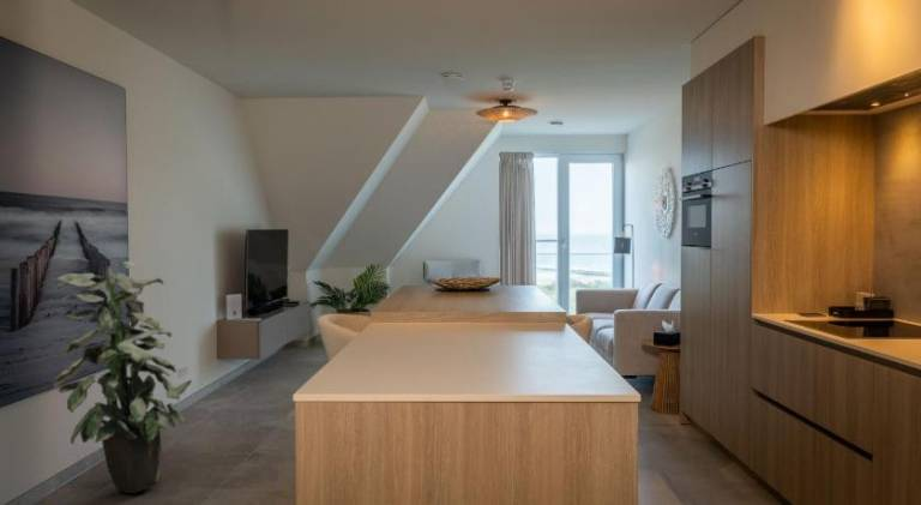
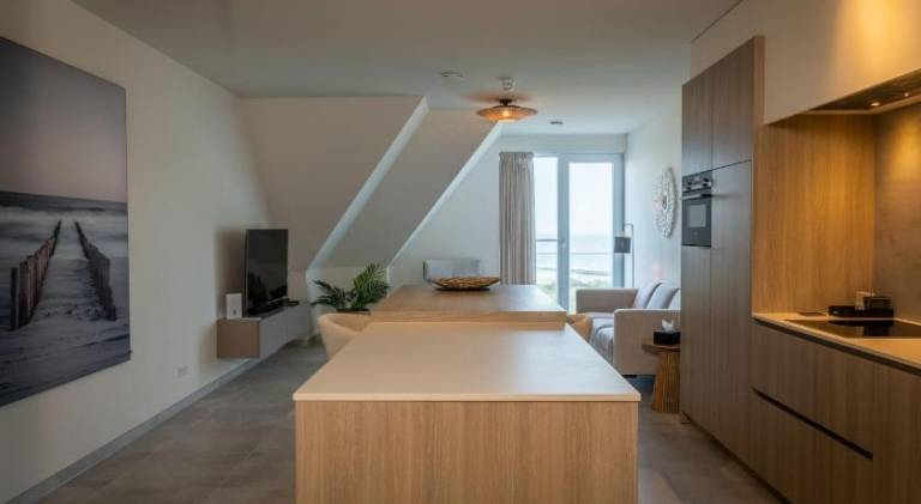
- indoor plant (121, 375)
